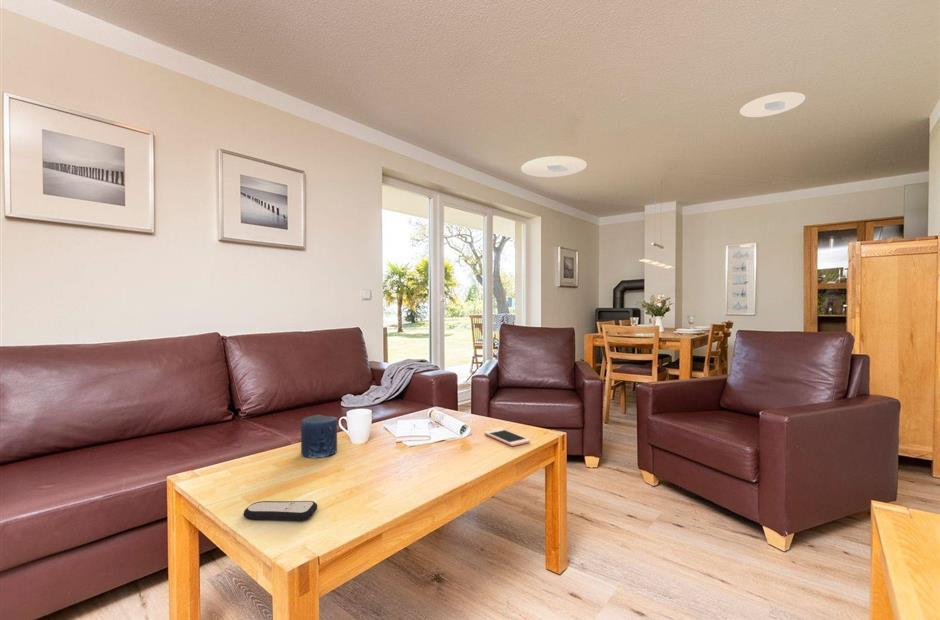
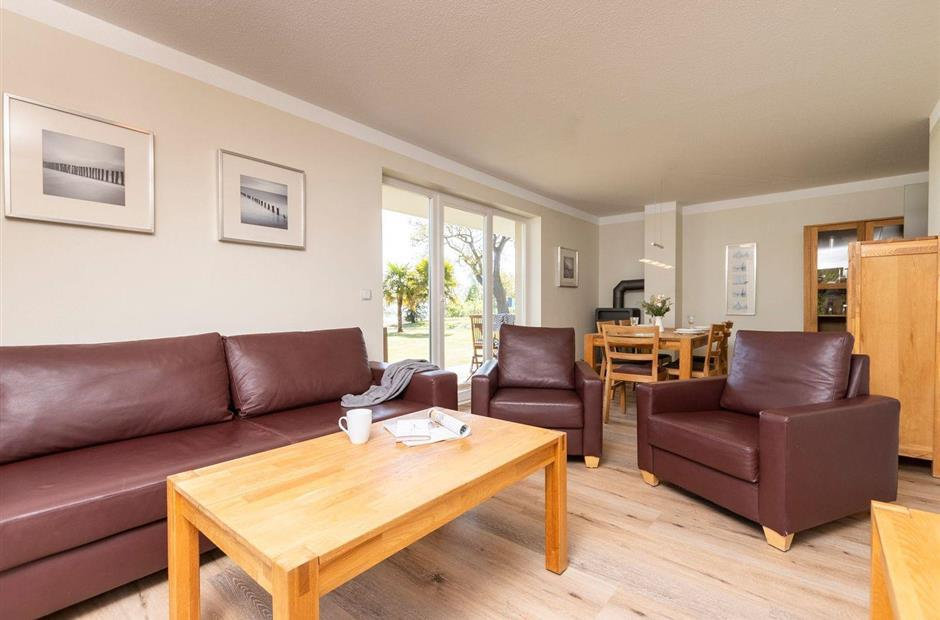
- recessed light (771, 102)
- ceiling light (553, 164)
- candle (319, 435)
- remote control (280, 510)
- cell phone (506, 436)
